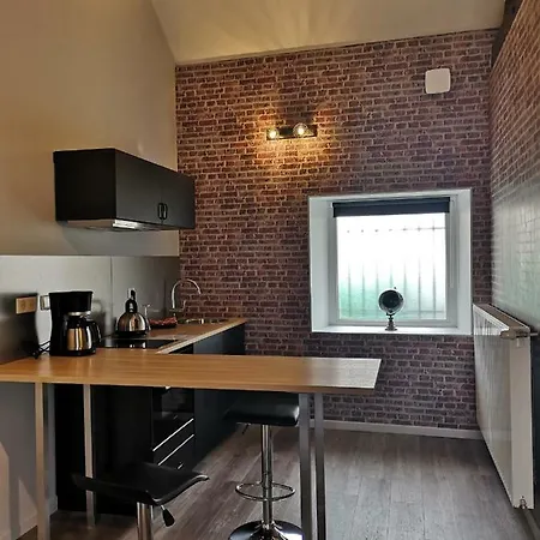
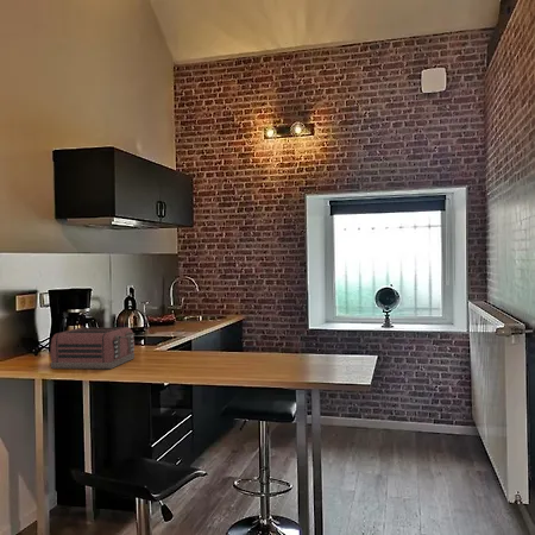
+ toaster (97, 346)
